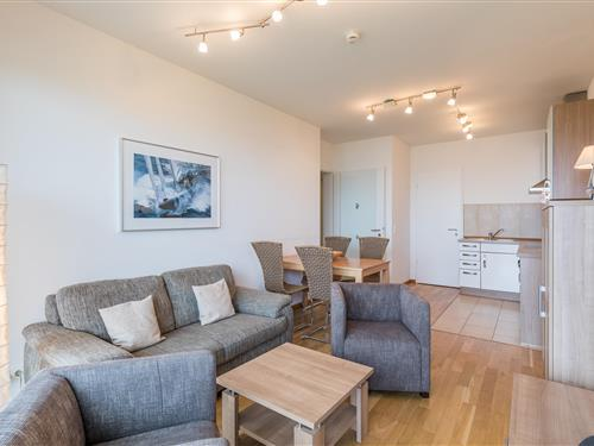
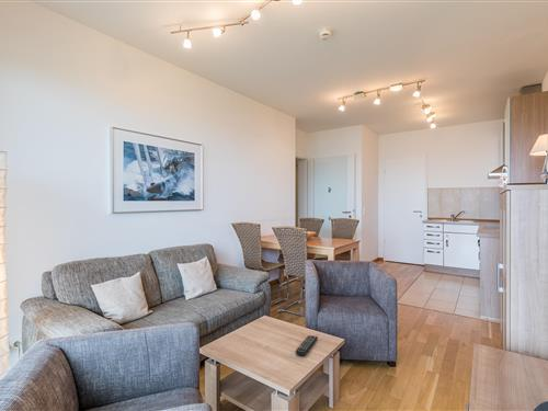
+ remote control (307, 344)
